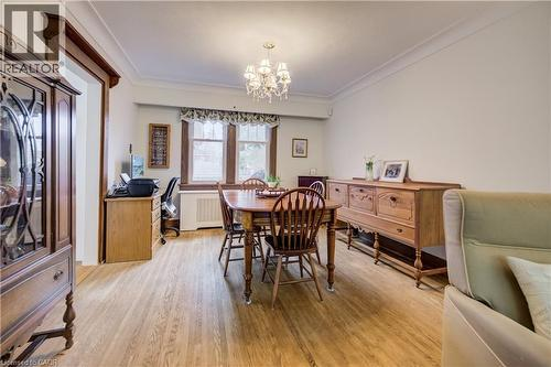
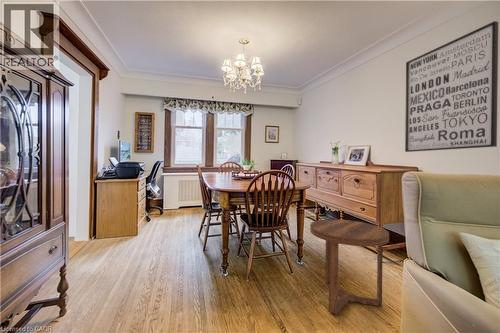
+ side table (337, 263)
+ wall art (444, 97)
